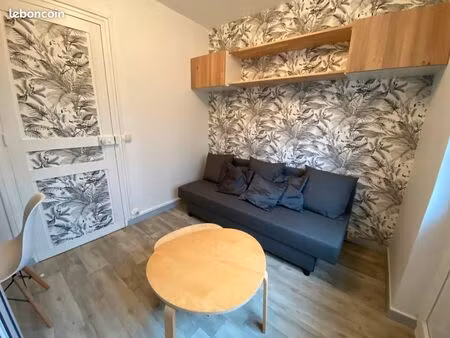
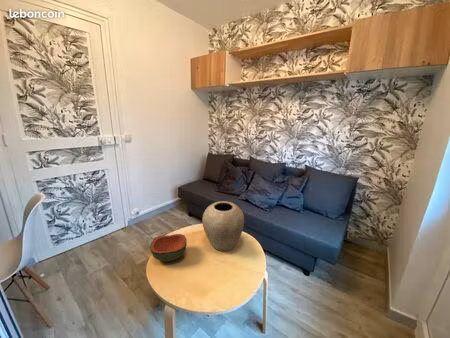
+ vase (223, 225)
+ bowl (169, 249)
